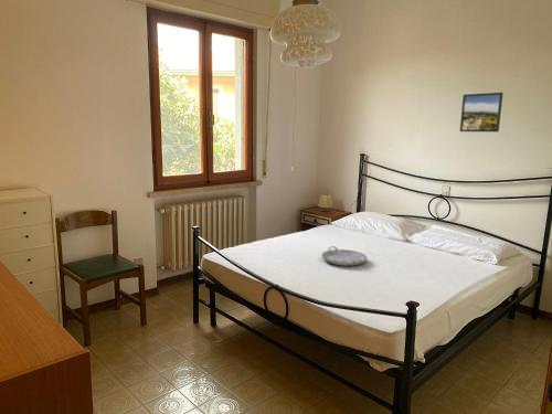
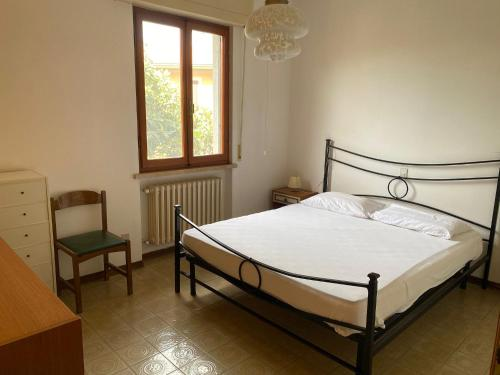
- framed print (480, 113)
- serving tray (343, 256)
